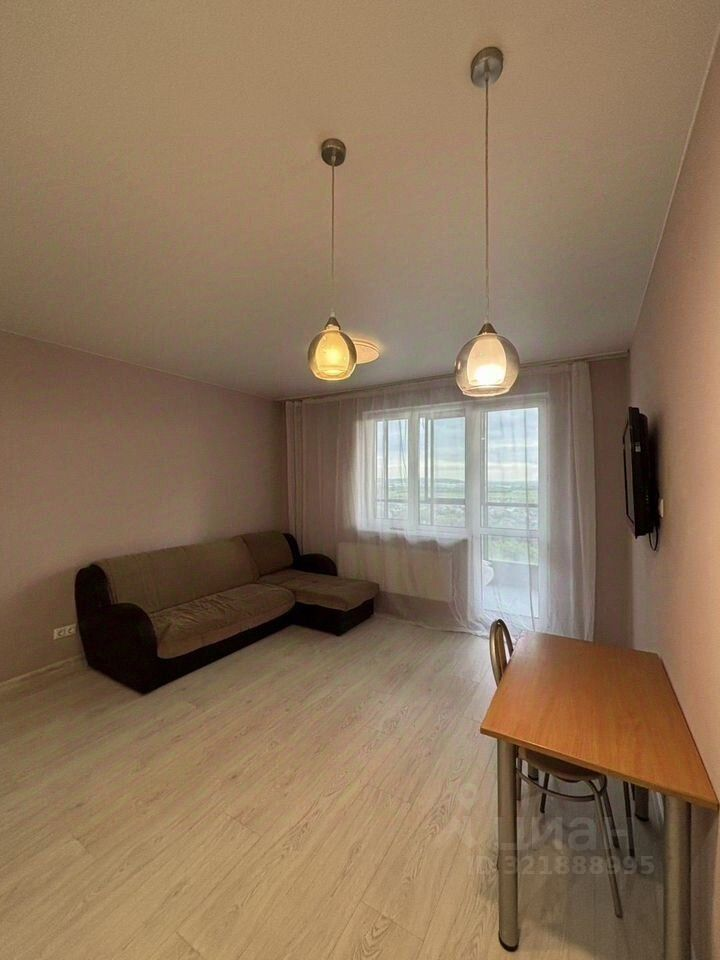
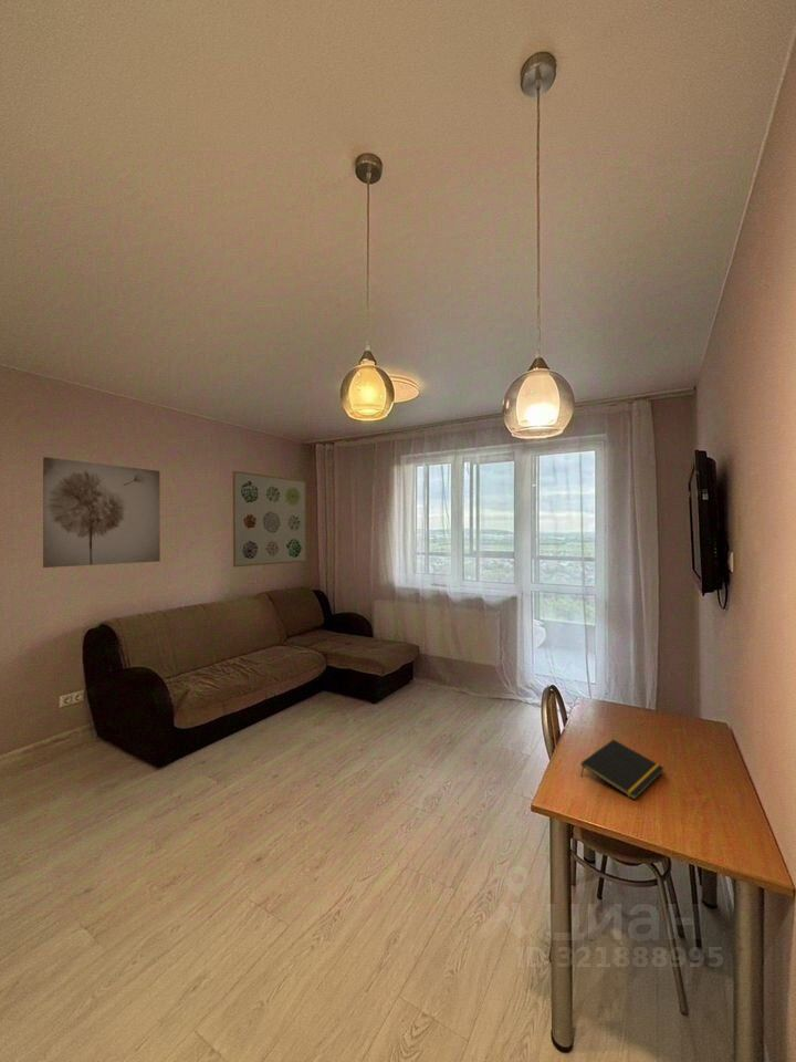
+ wall art (272, 520)
+ notepad (622, 767)
+ wall art (106, 514)
